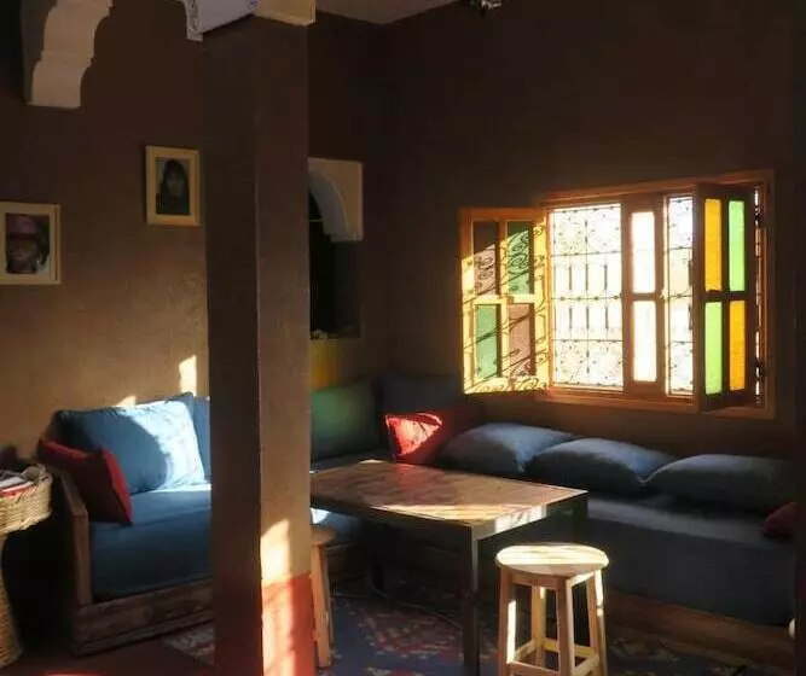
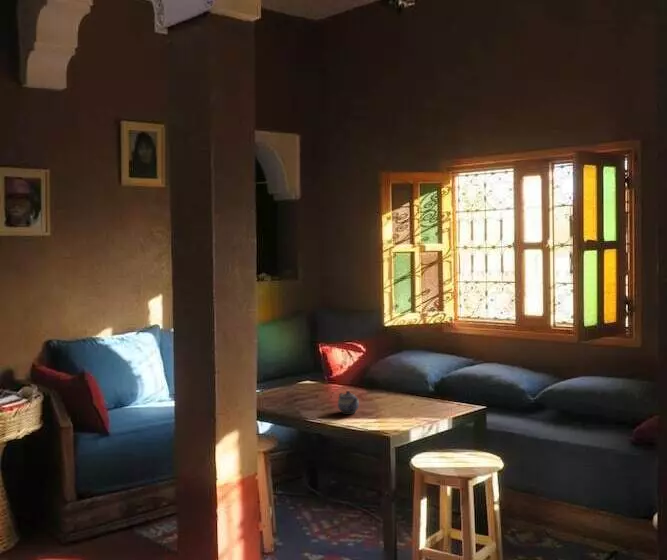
+ teapot (348, 401)
